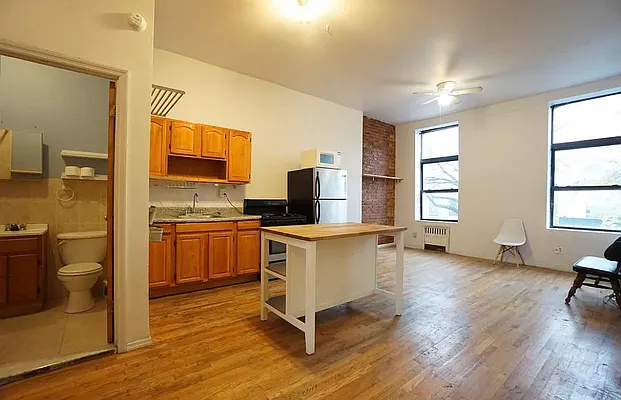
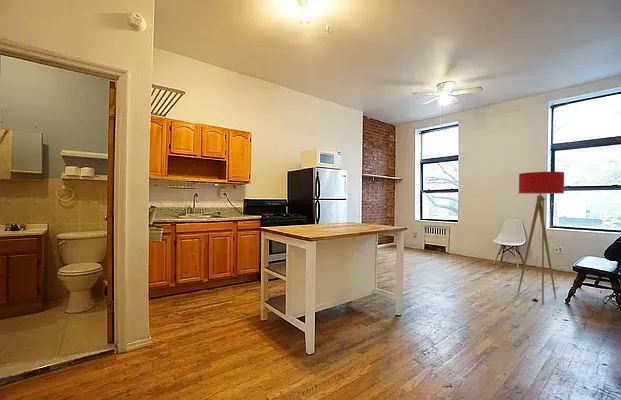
+ floor lamp (539, 236)
